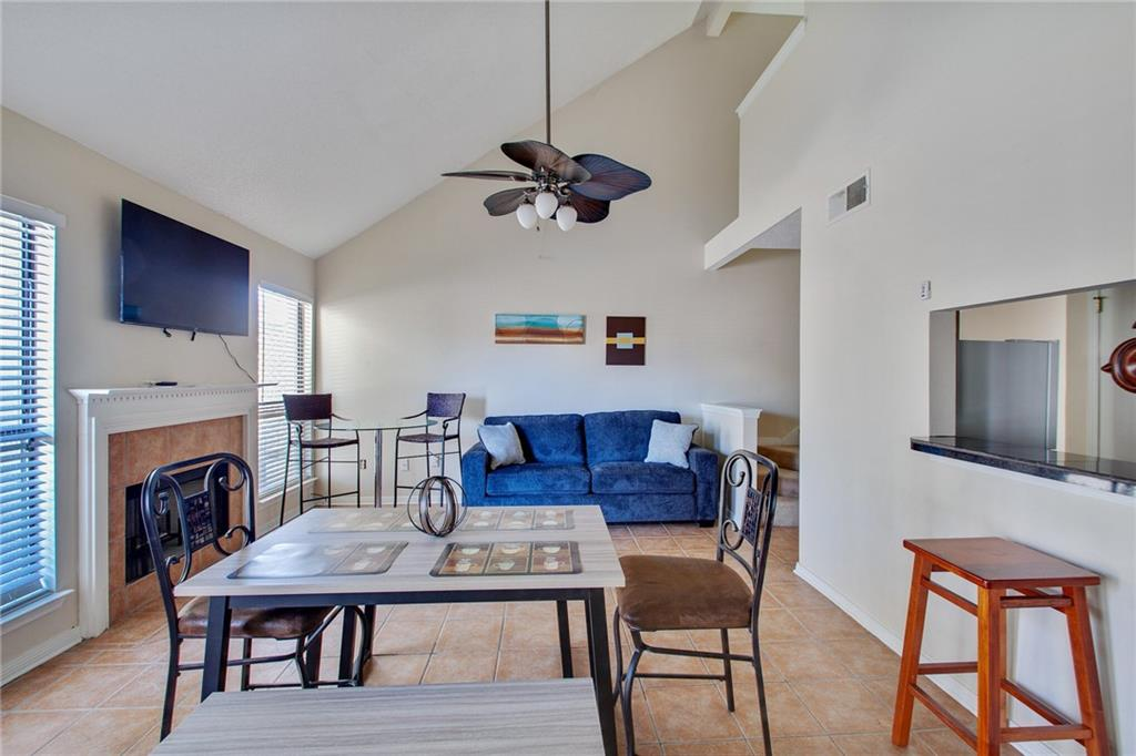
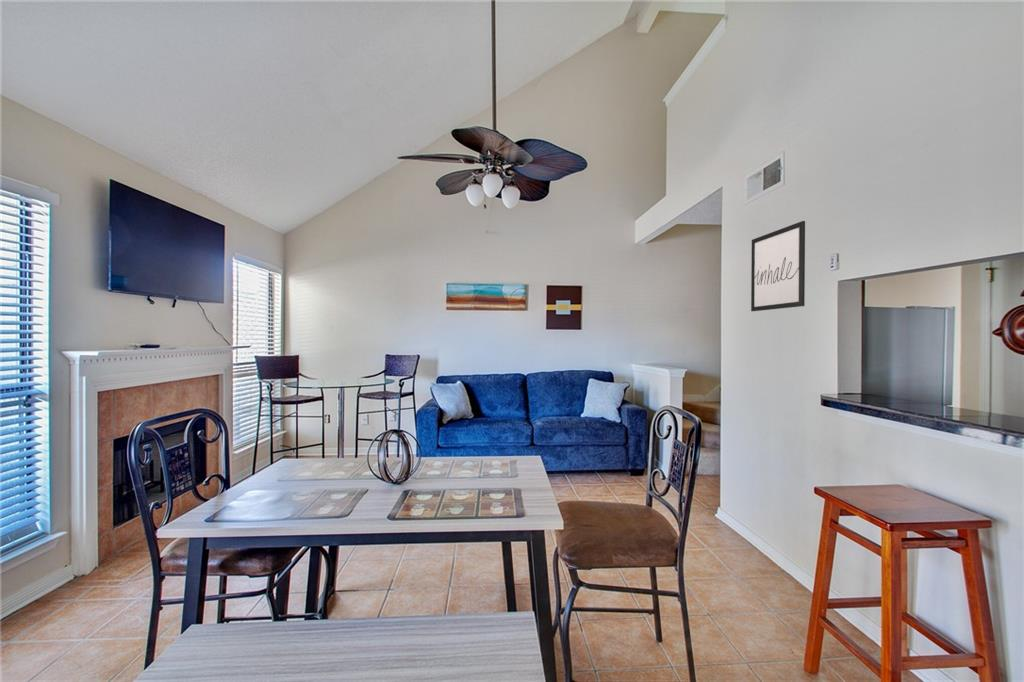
+ wall art (775, 270)
